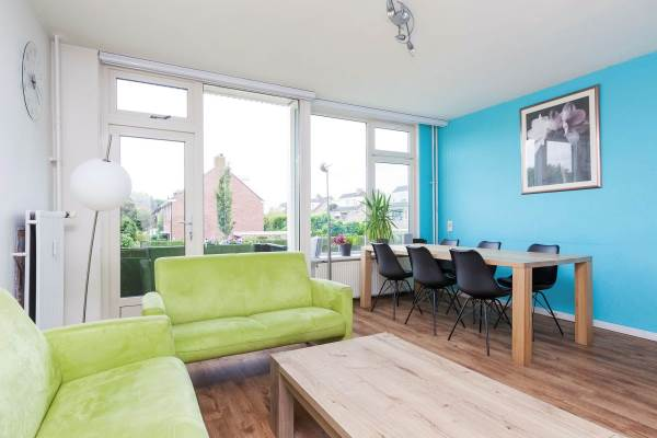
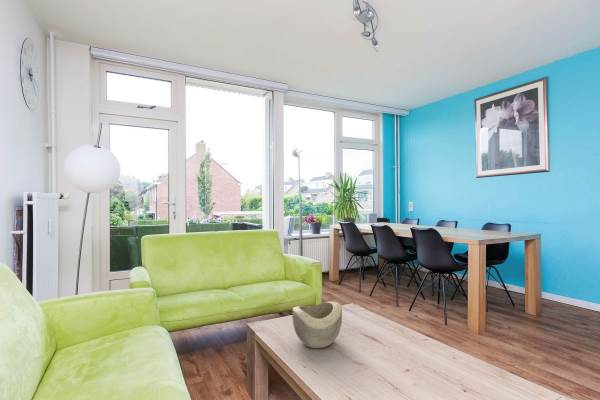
+ decorative bowl (317, 324)
